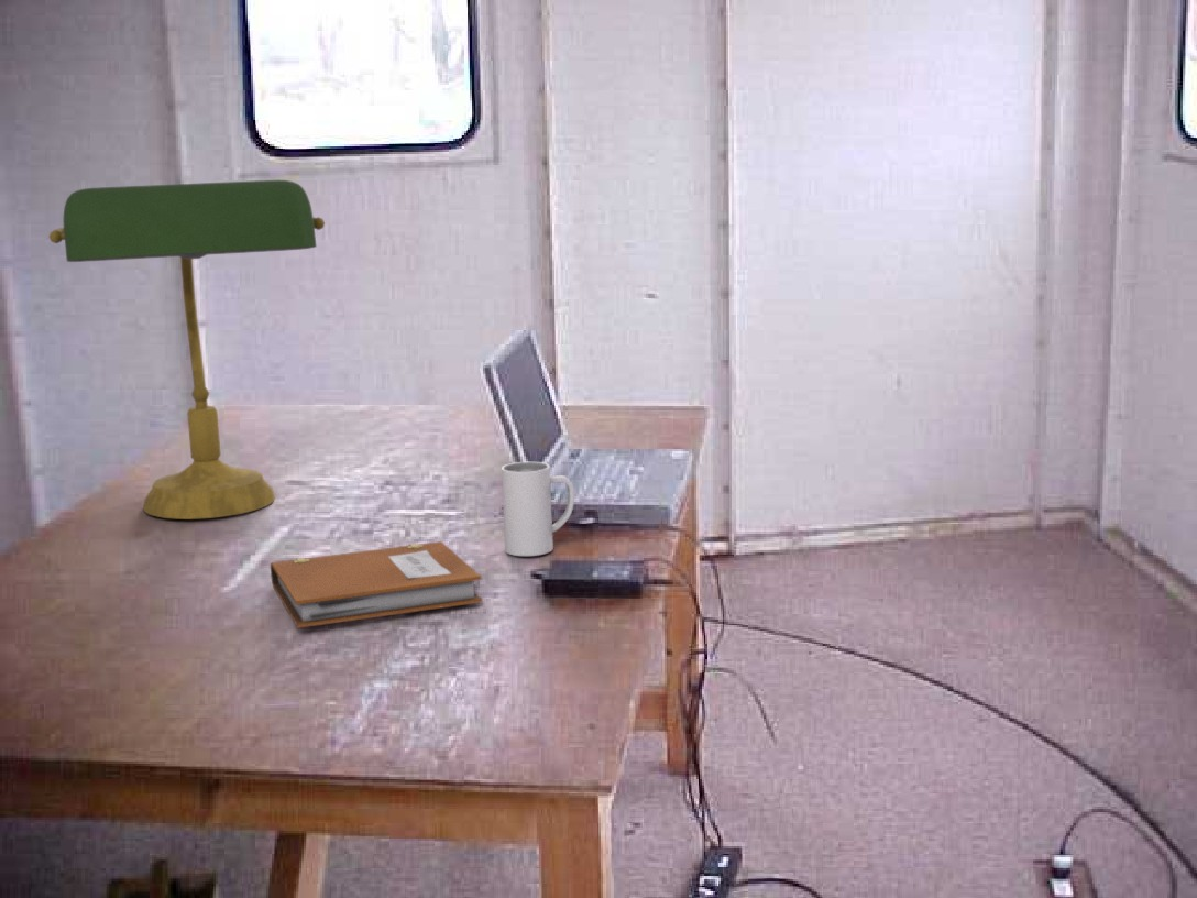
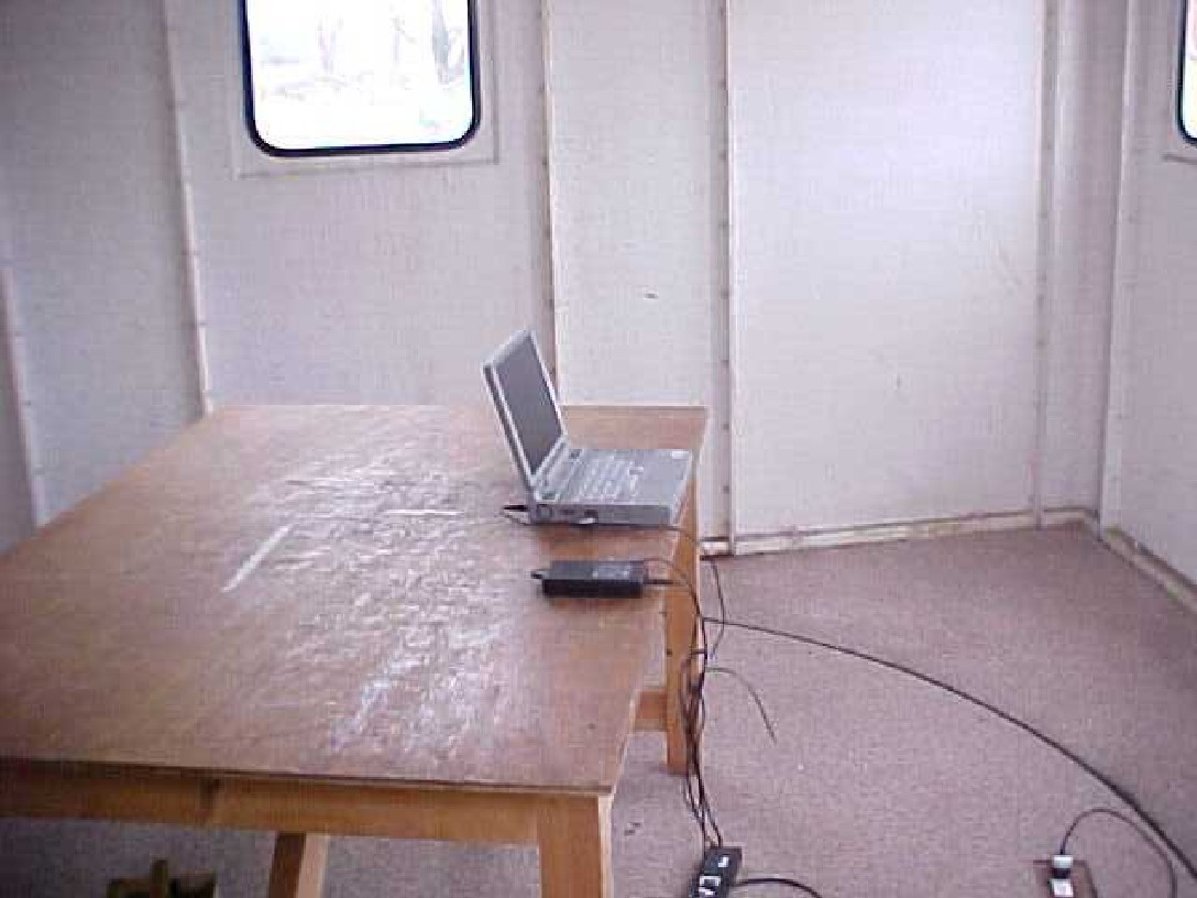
- desk lamp (199, 348)
- mug (538, 507)
- notebook (377, 580)
